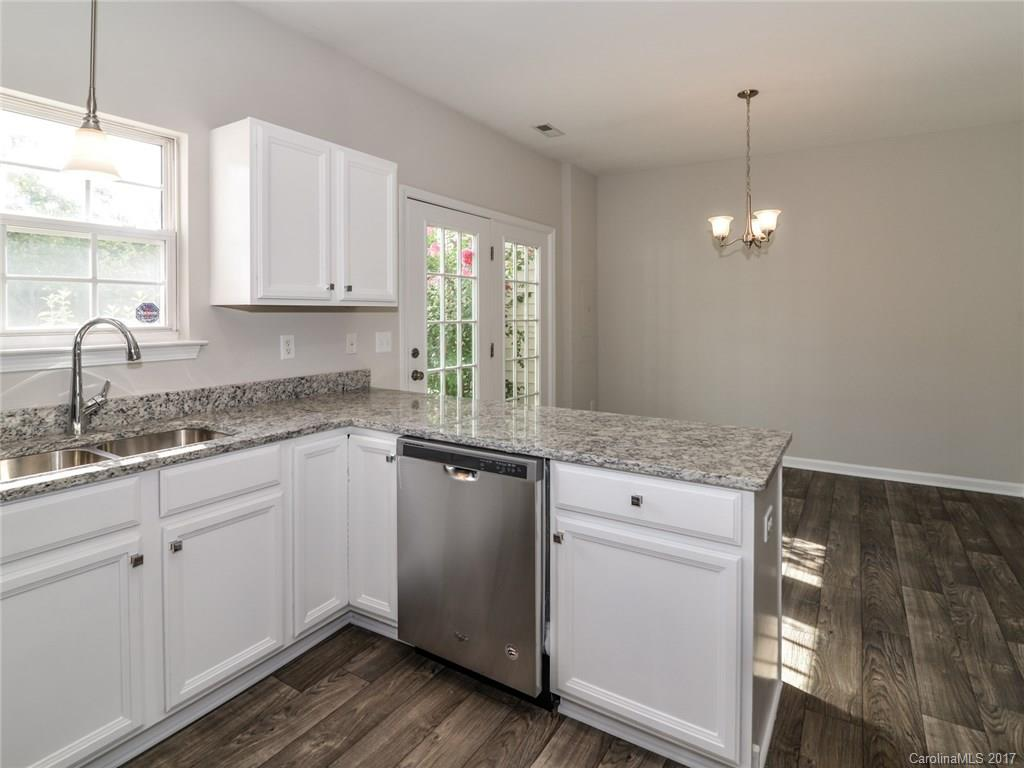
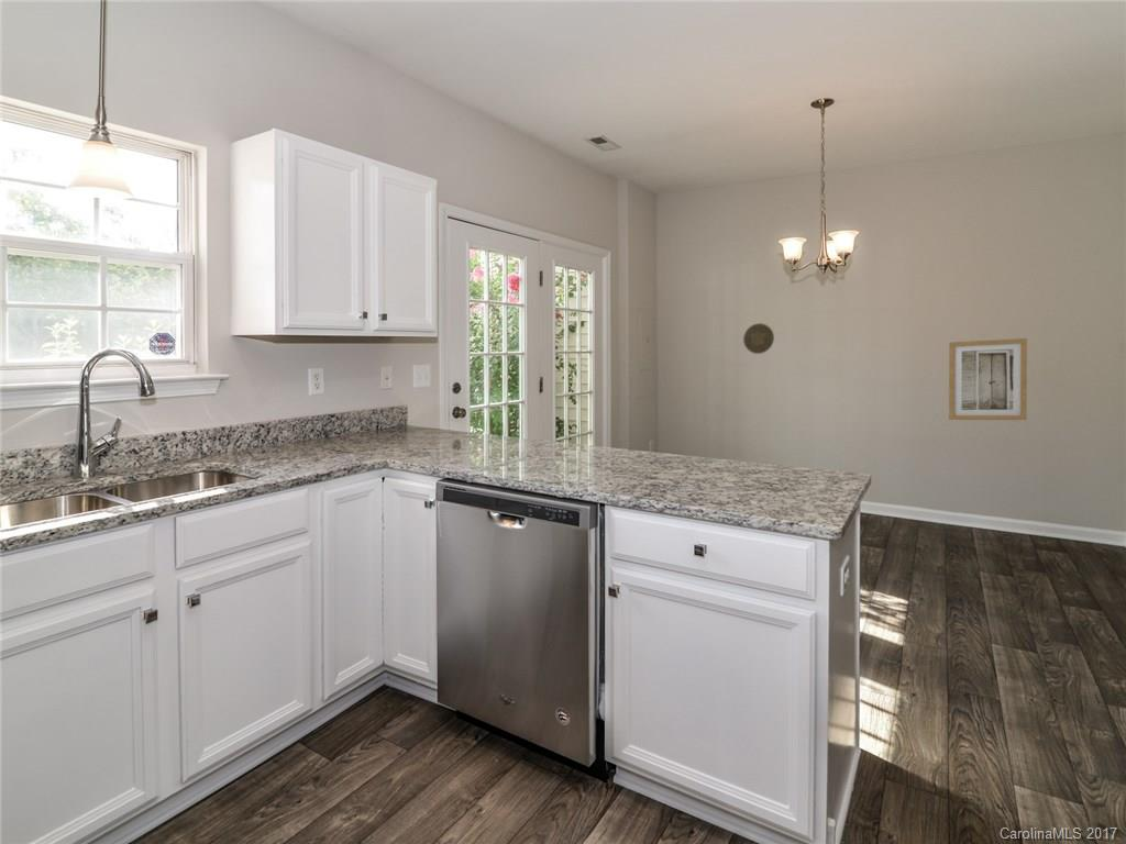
+ wall art (986, 380)
+ decorative plate (758, 338)
